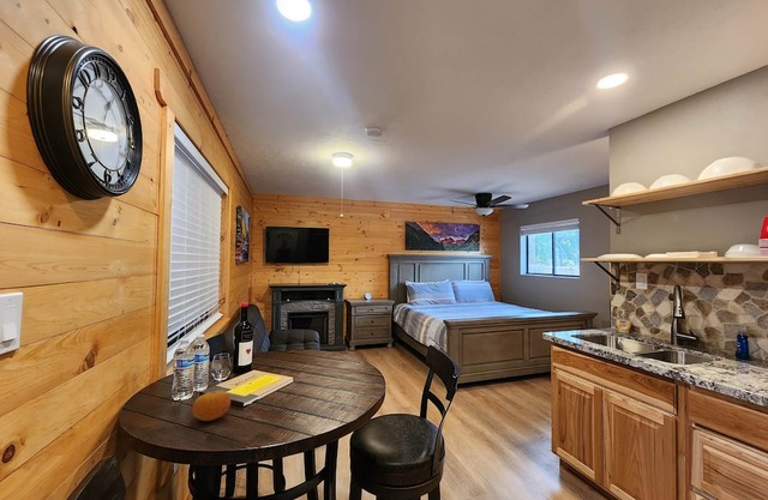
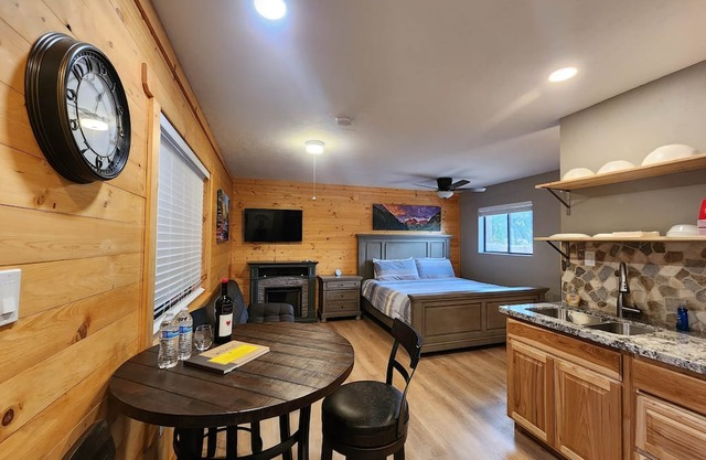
- fruit (211, 404)
